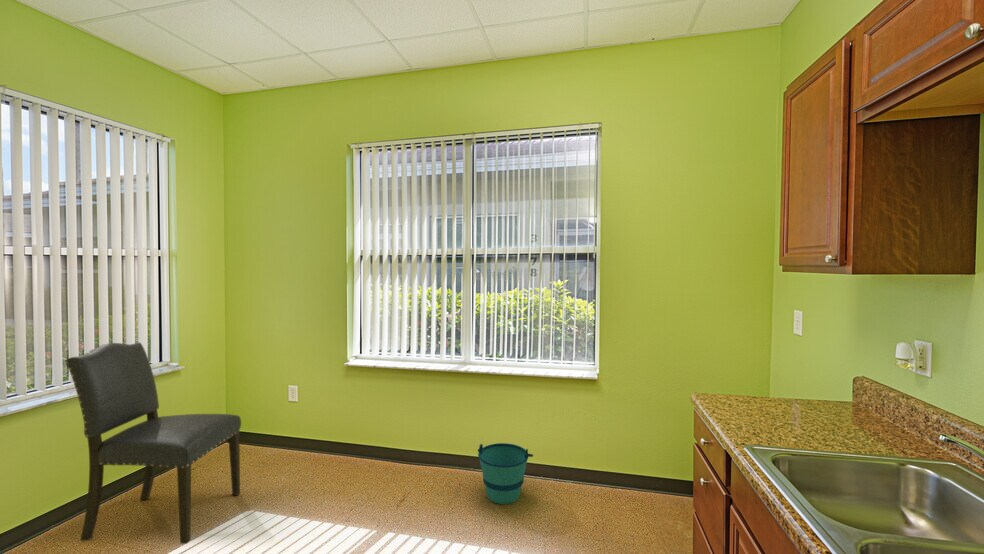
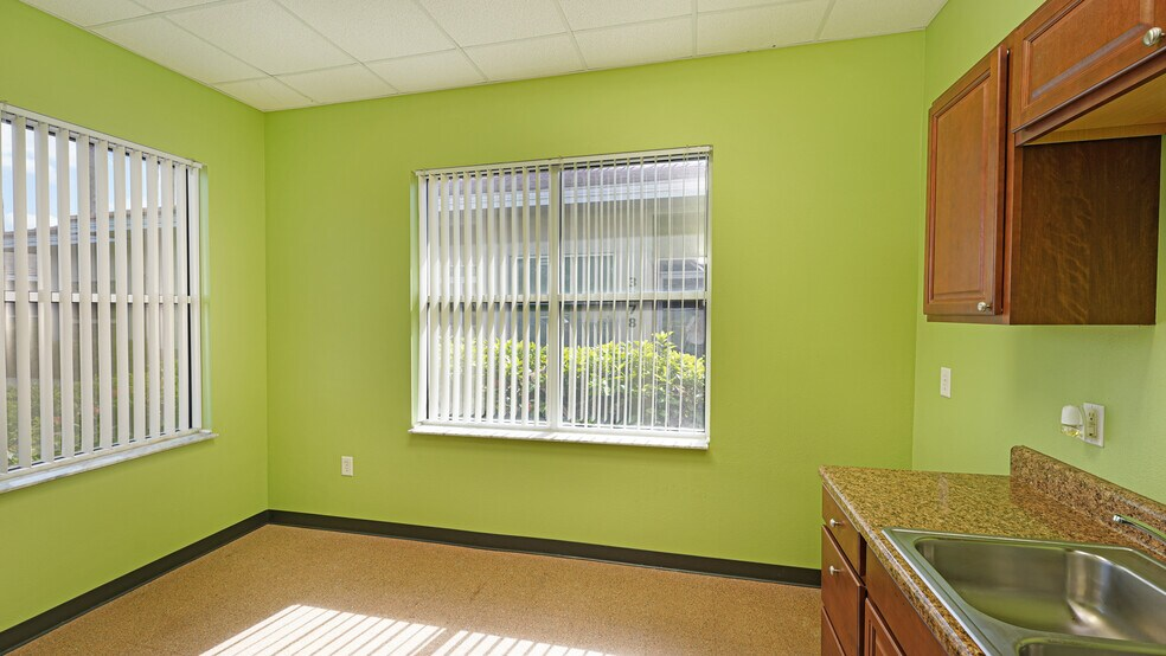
- chair (160, 430)
- bucket (504, 468)
